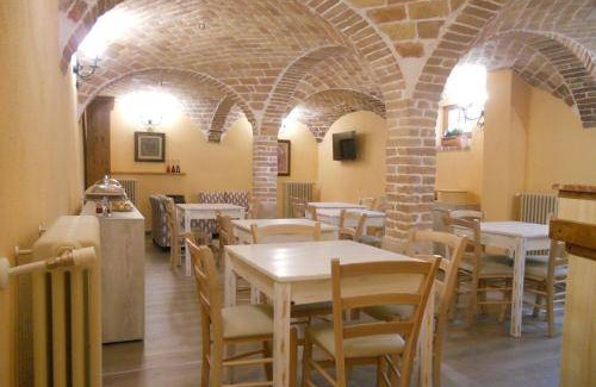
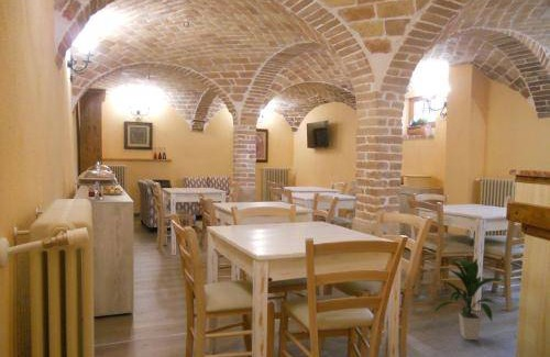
+ indoor plant (468, 295)
